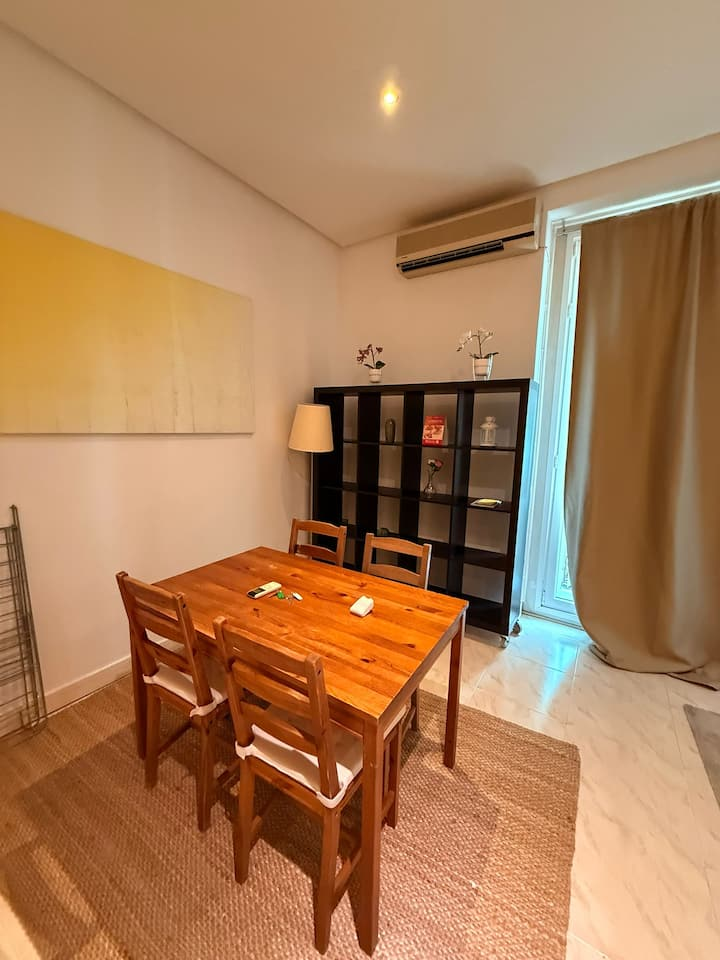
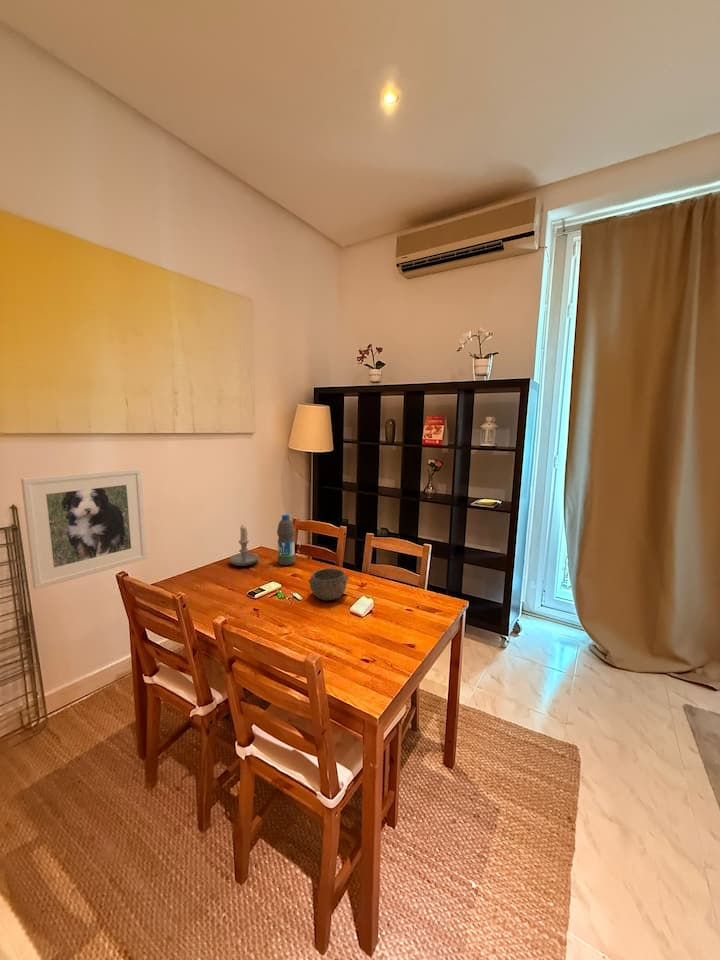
+ bowl (328, 584)
+ water bottle (286, 539)
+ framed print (91, 523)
+ candle (243, 543)
